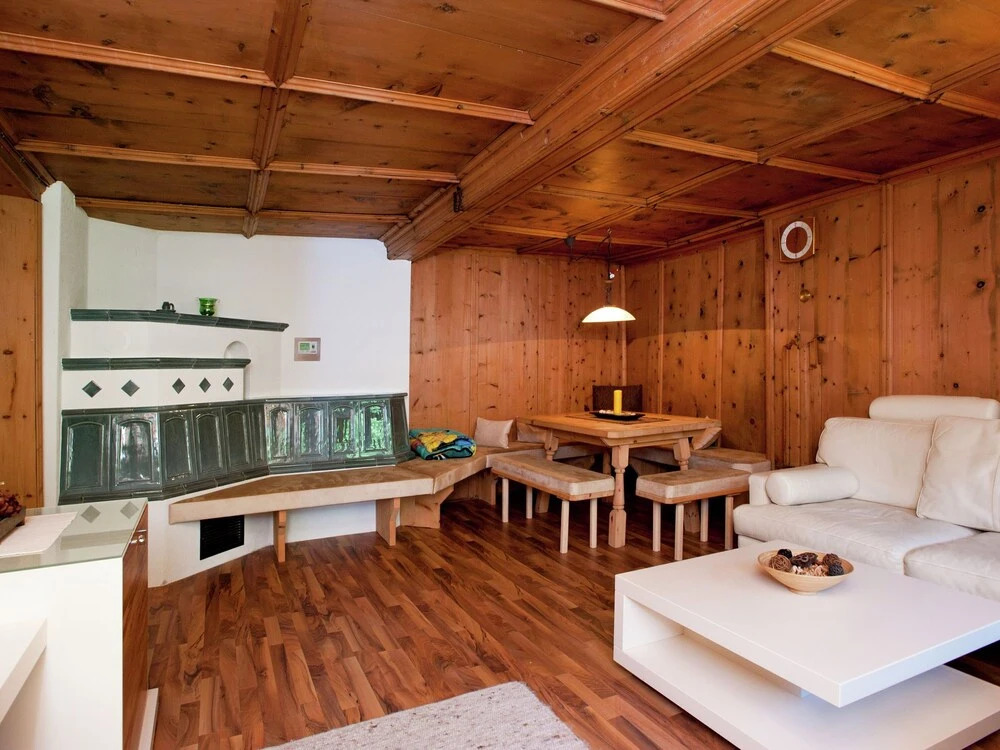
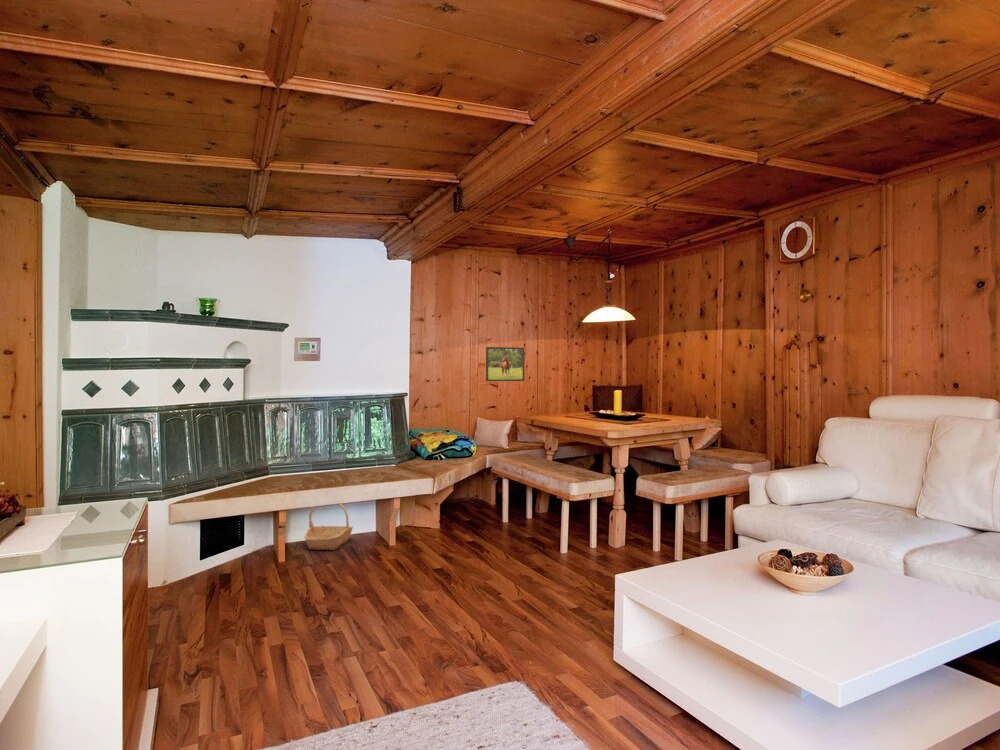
+ basket (329, 526)
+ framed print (505, 364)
